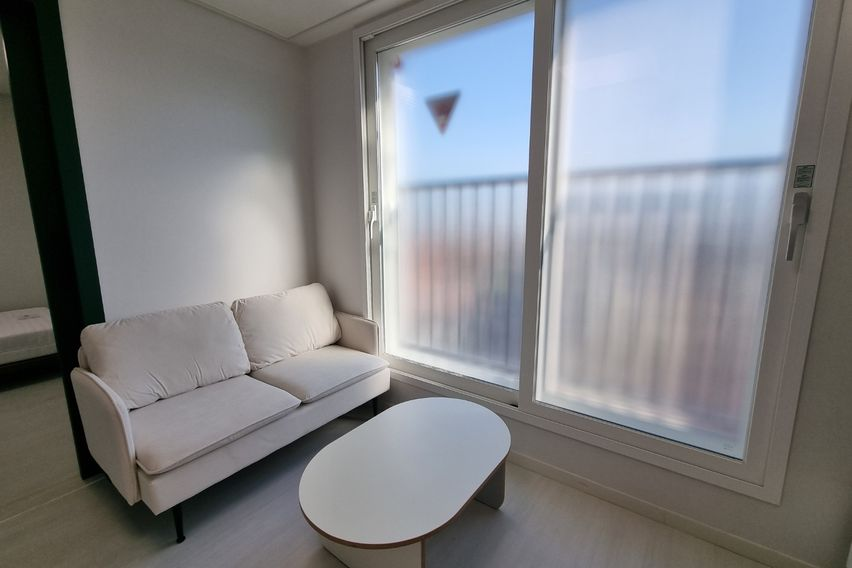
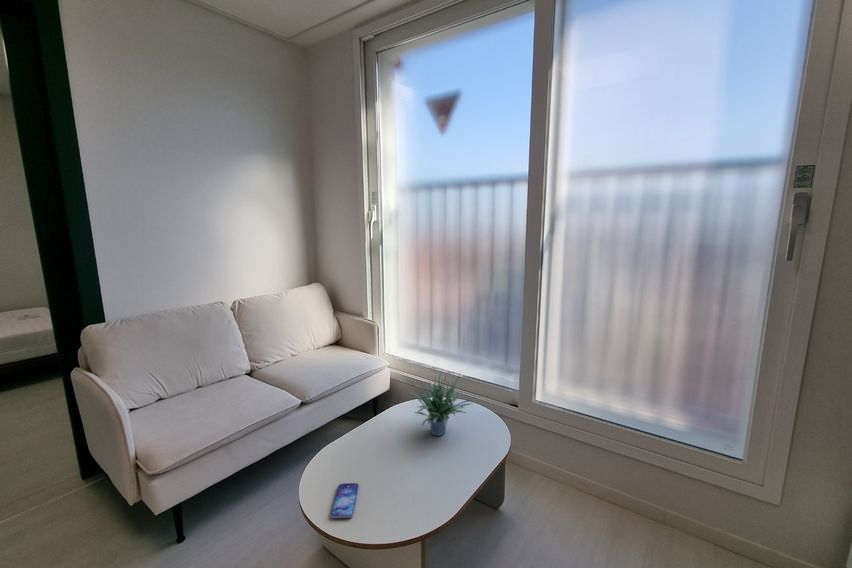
+ smartphone (345, 499)
+ potted plant (437, 401)
